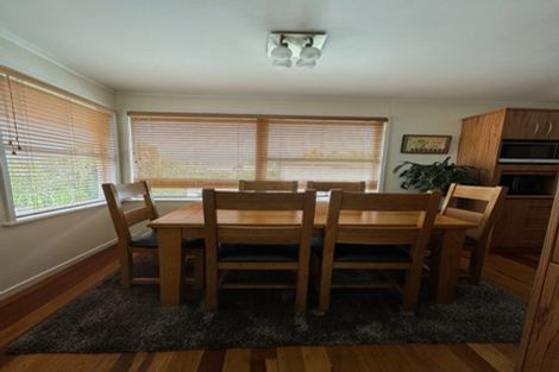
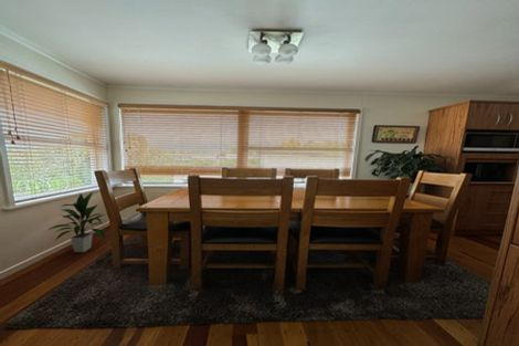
+ indoor plant (82, 222)
